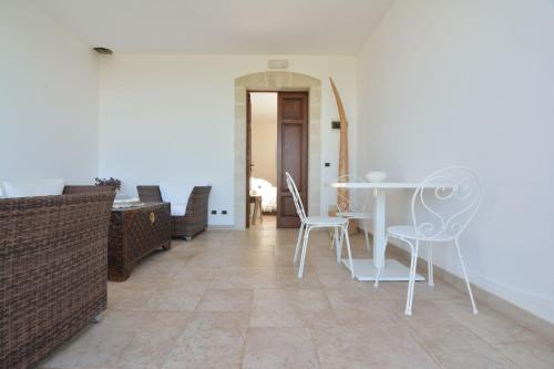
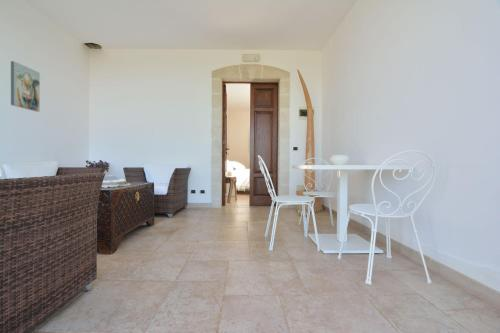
+ wall art (26, 87)
